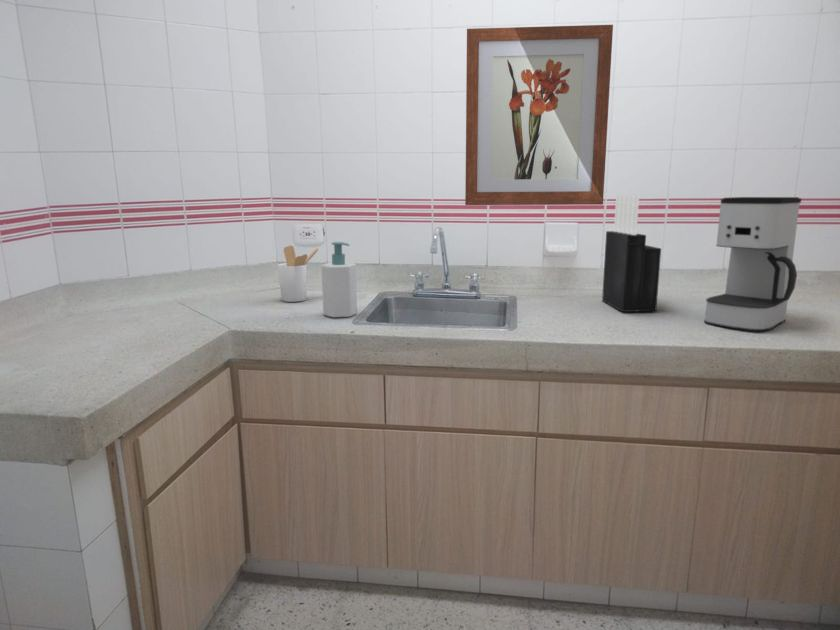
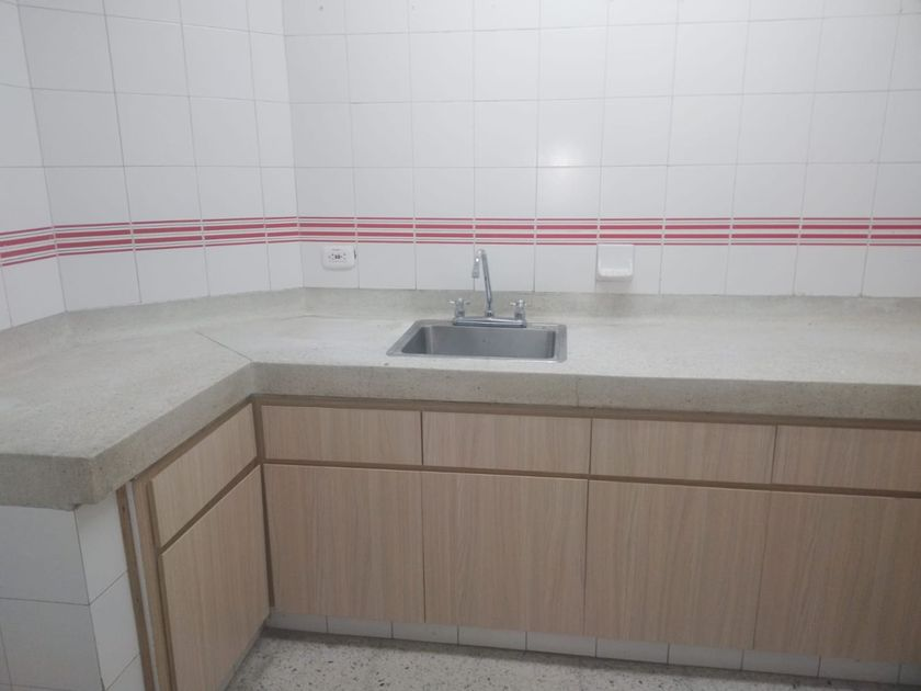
- knife block (635, 251)
- coffee maker (756, 261)
- utensil holder (300, 273)
- soap bottle (339, 278)
- wall art (535, 119)
